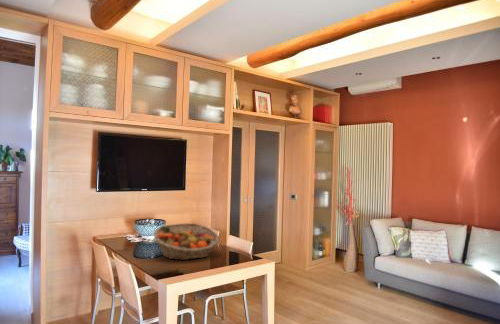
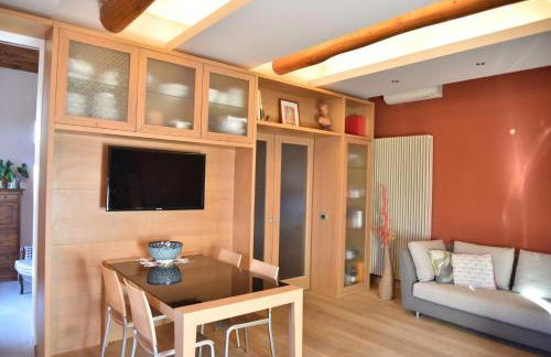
- fruit basket (186, 240)
